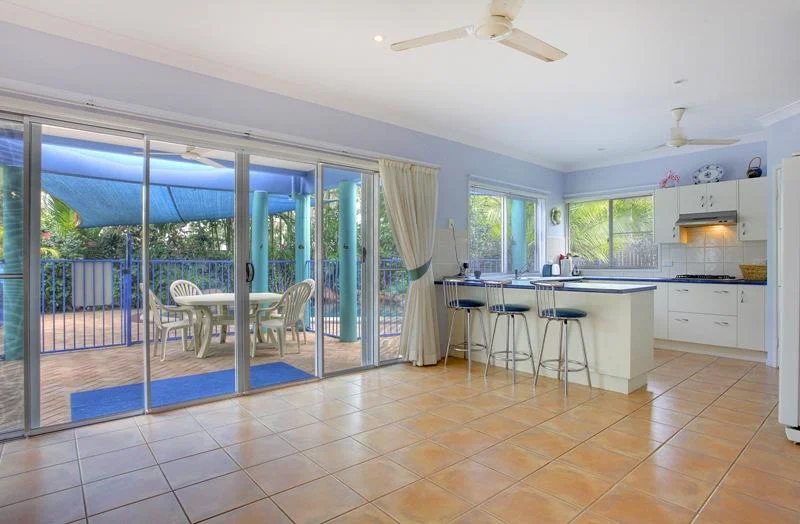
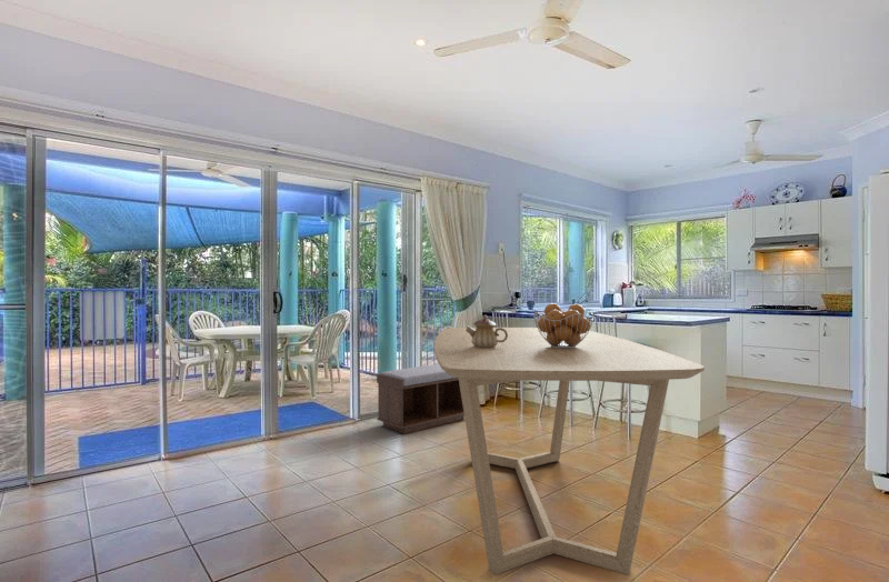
+ bench (424, 395)
+ dining table (553, 423)
+ fruit basket (562, 324)
+ teapot (486, 330)
